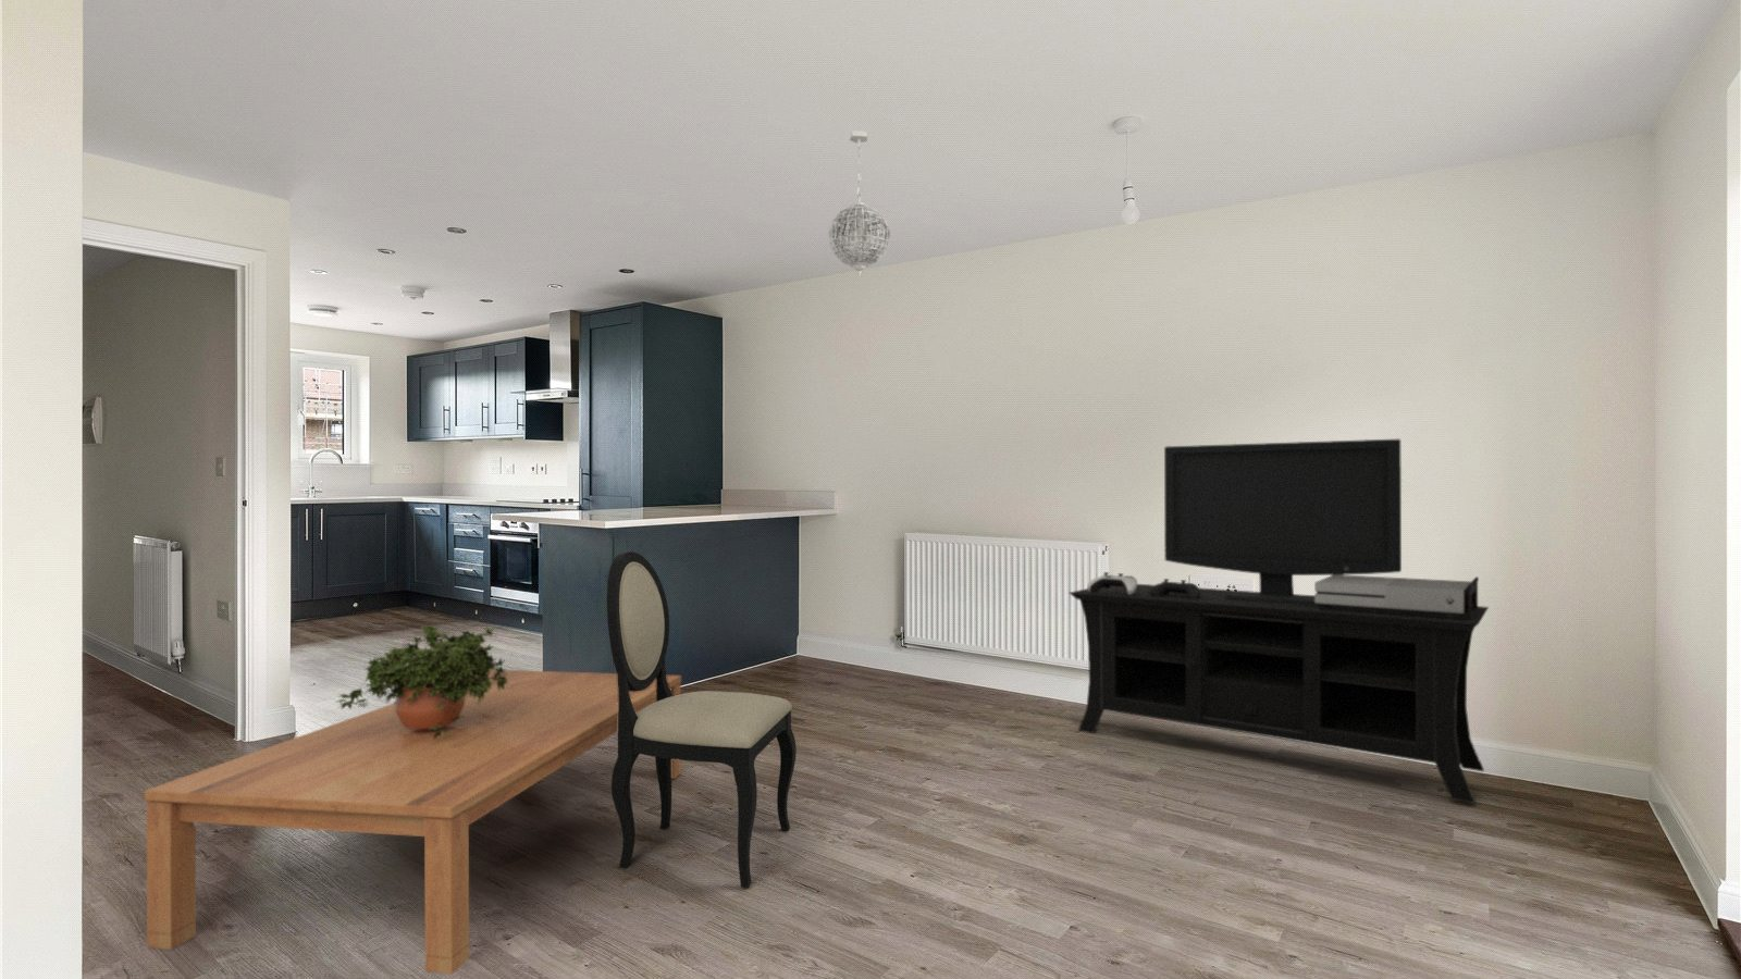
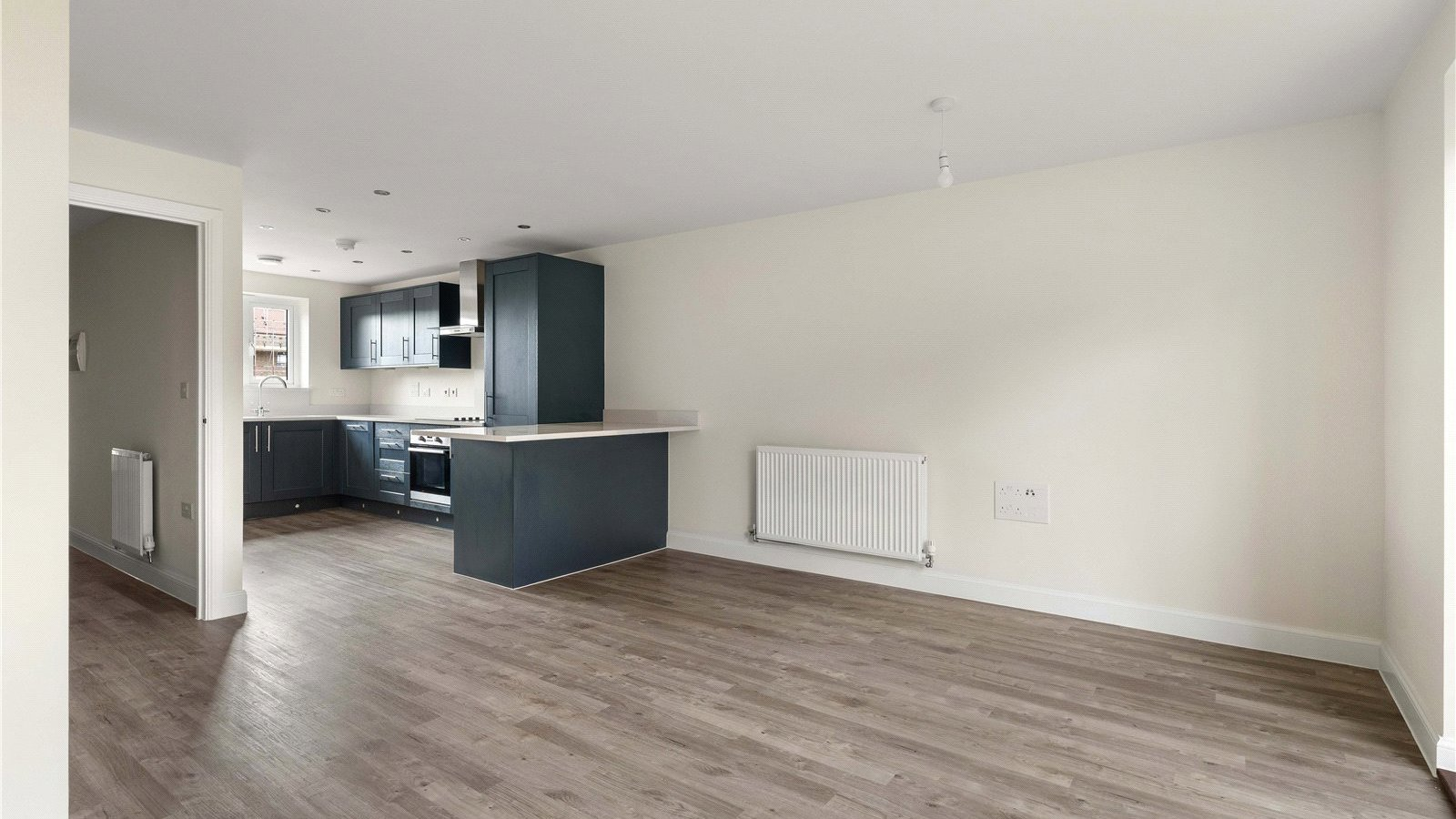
- dining chair (697, 700)
- potted plant (432, 675)
- pendant light (859, 204)
- media console (1264, 596)
- coffee table (476, 779)
